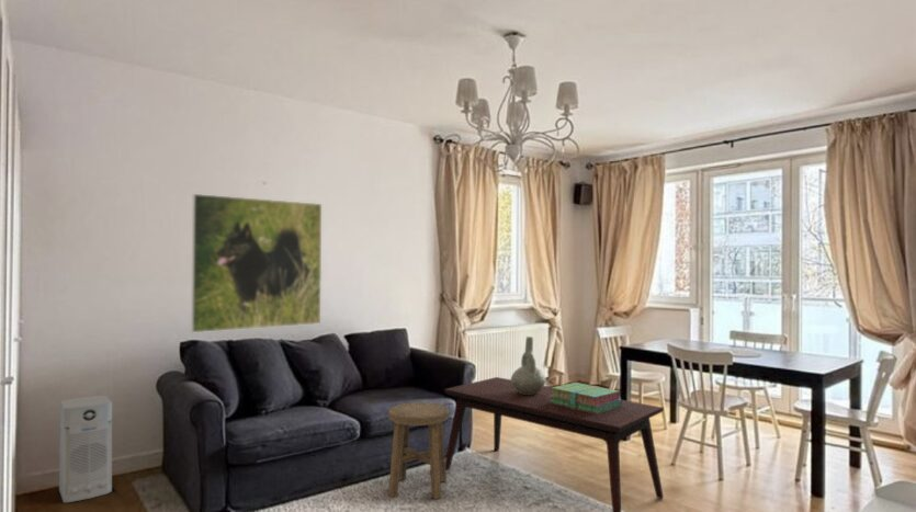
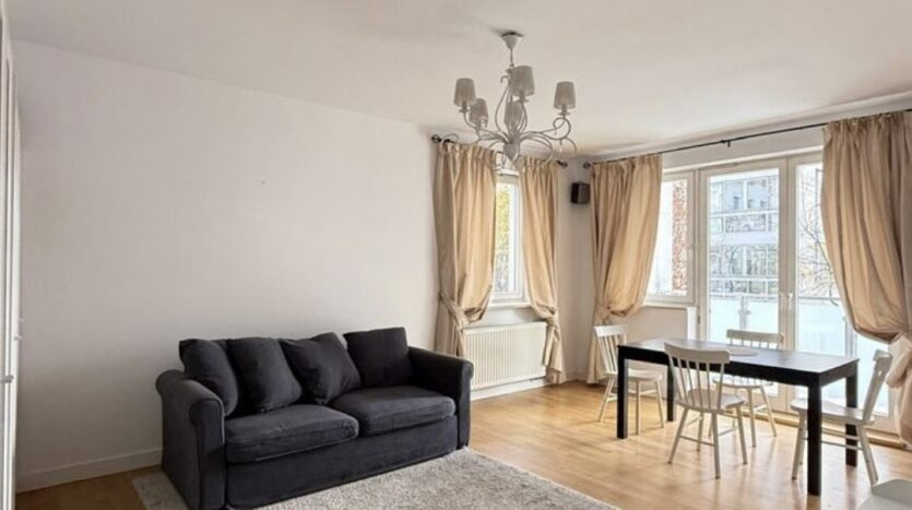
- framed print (260, 263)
- air purifier (86, 445)
- stack of books (585, 396)
- decorative vase (528, 364)
- stool (417, 451)
- coffee table (550, 426)
